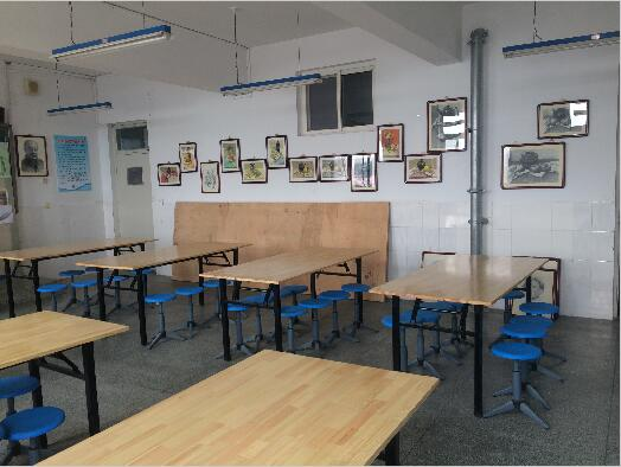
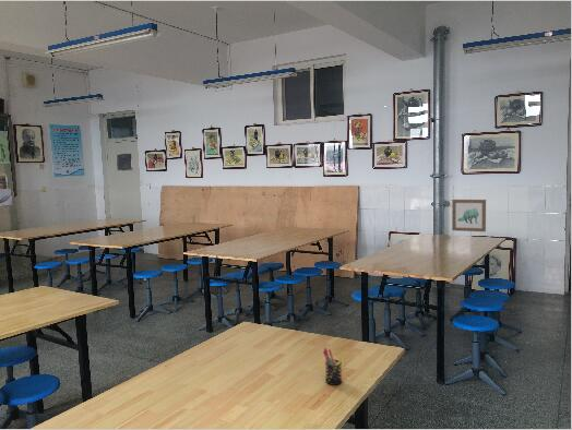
+ wall art (468, 215)
+ pen holder (332, 366)
